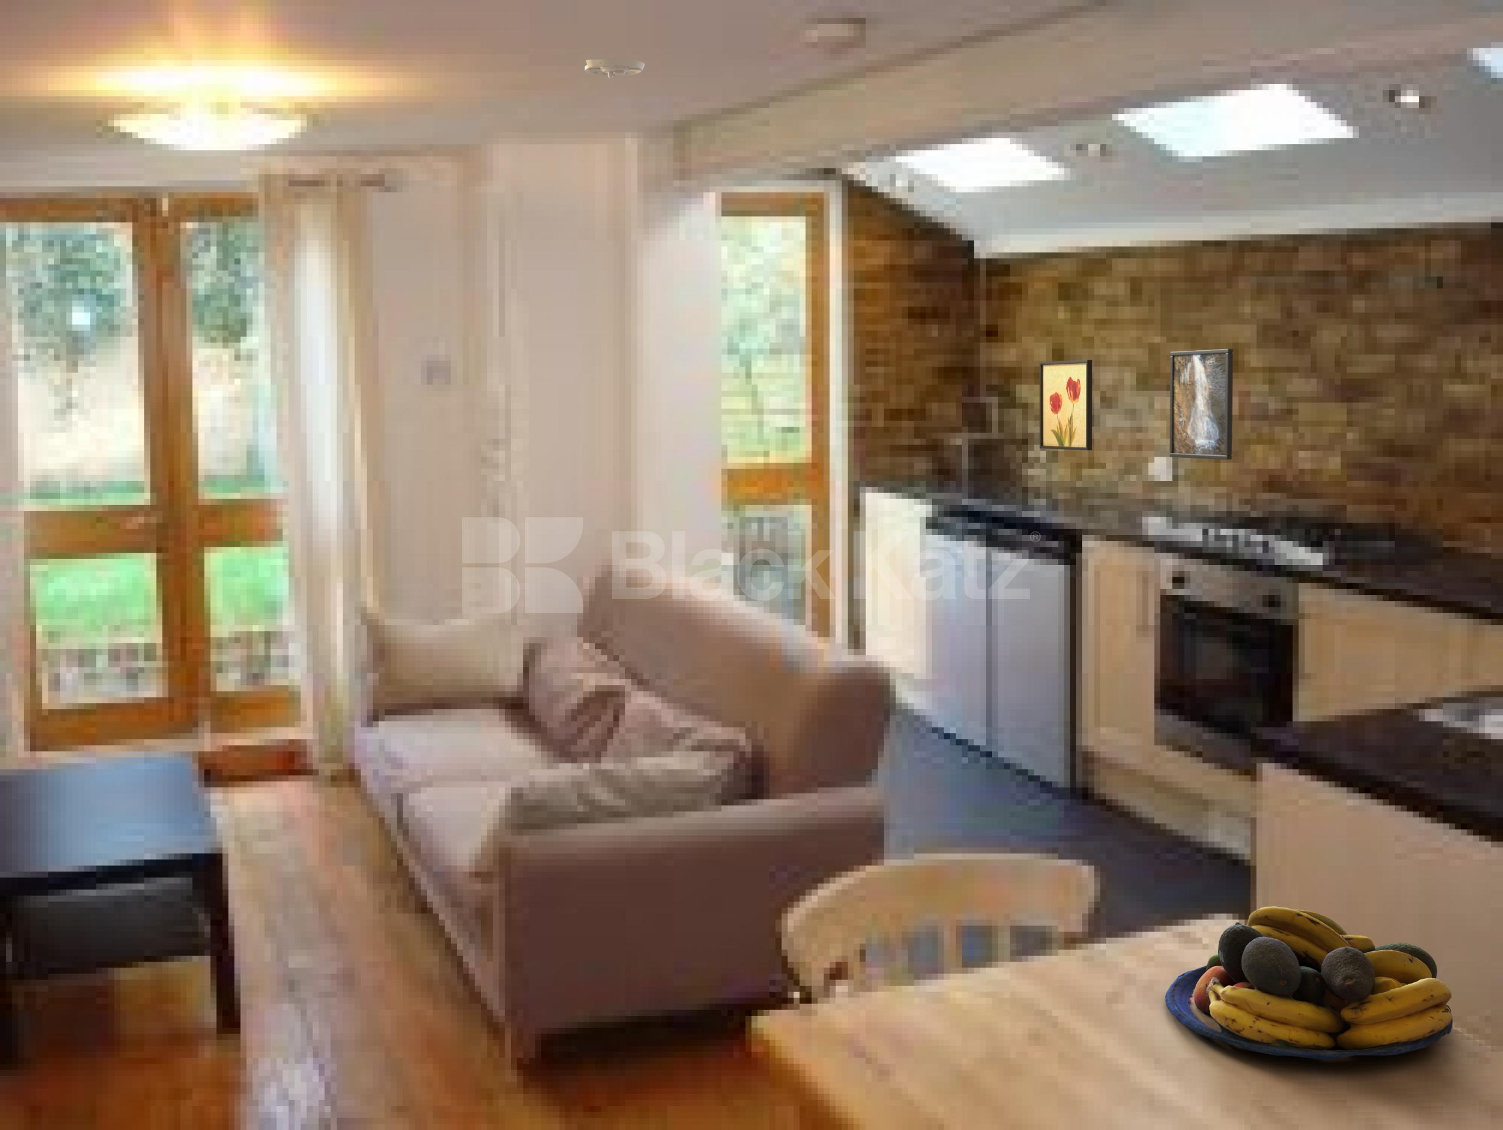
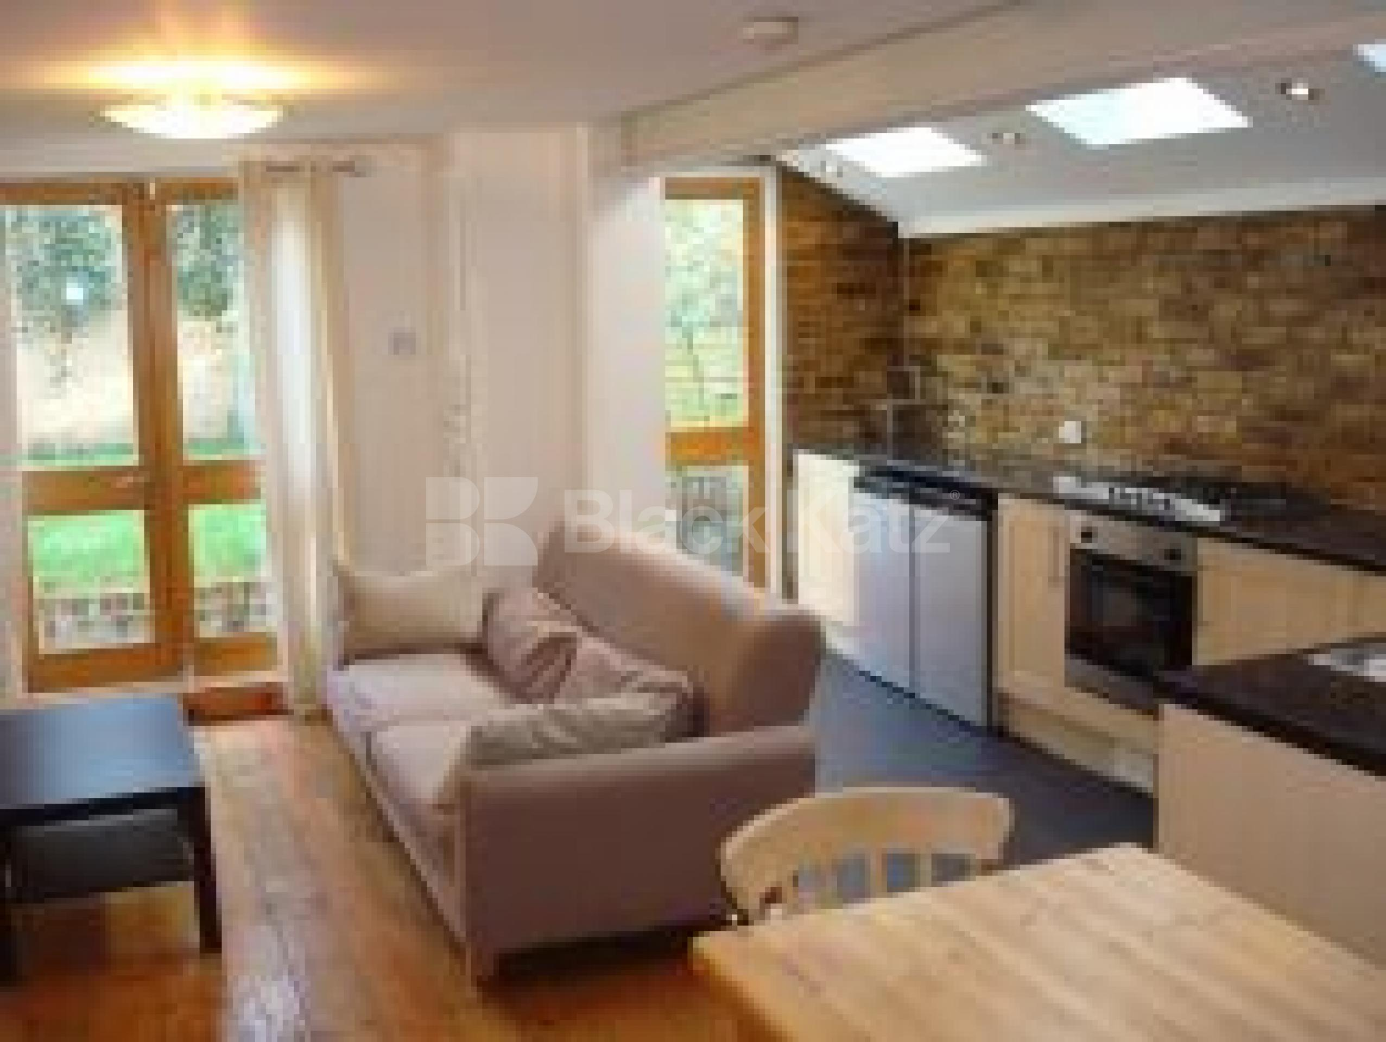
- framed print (1200, 405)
- wall art (1067, 405)
- fruit bowl (1305, 963)
- smoke detector (615, 70)
